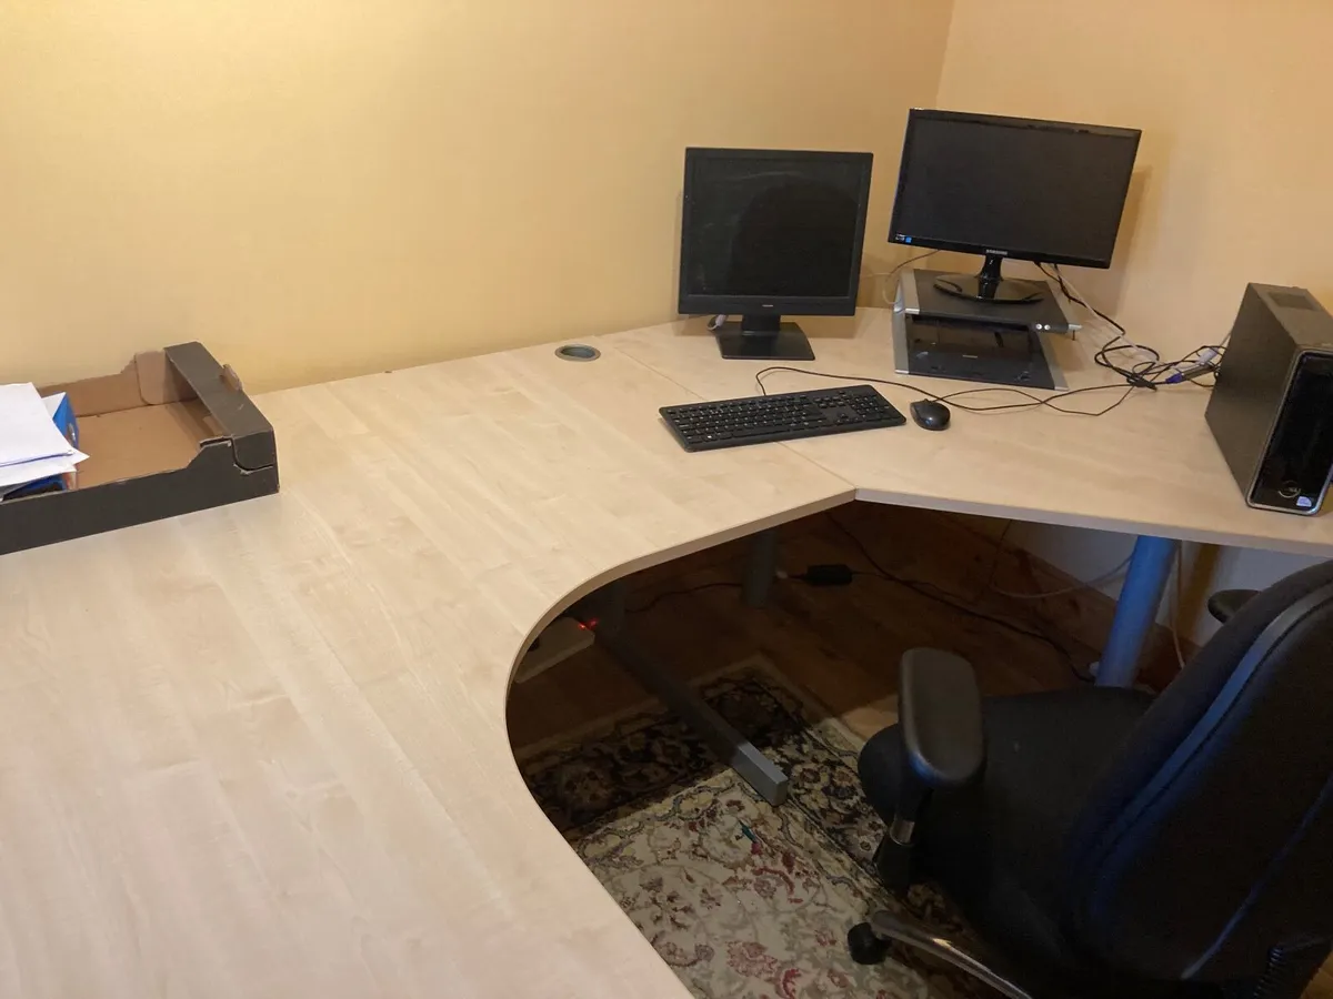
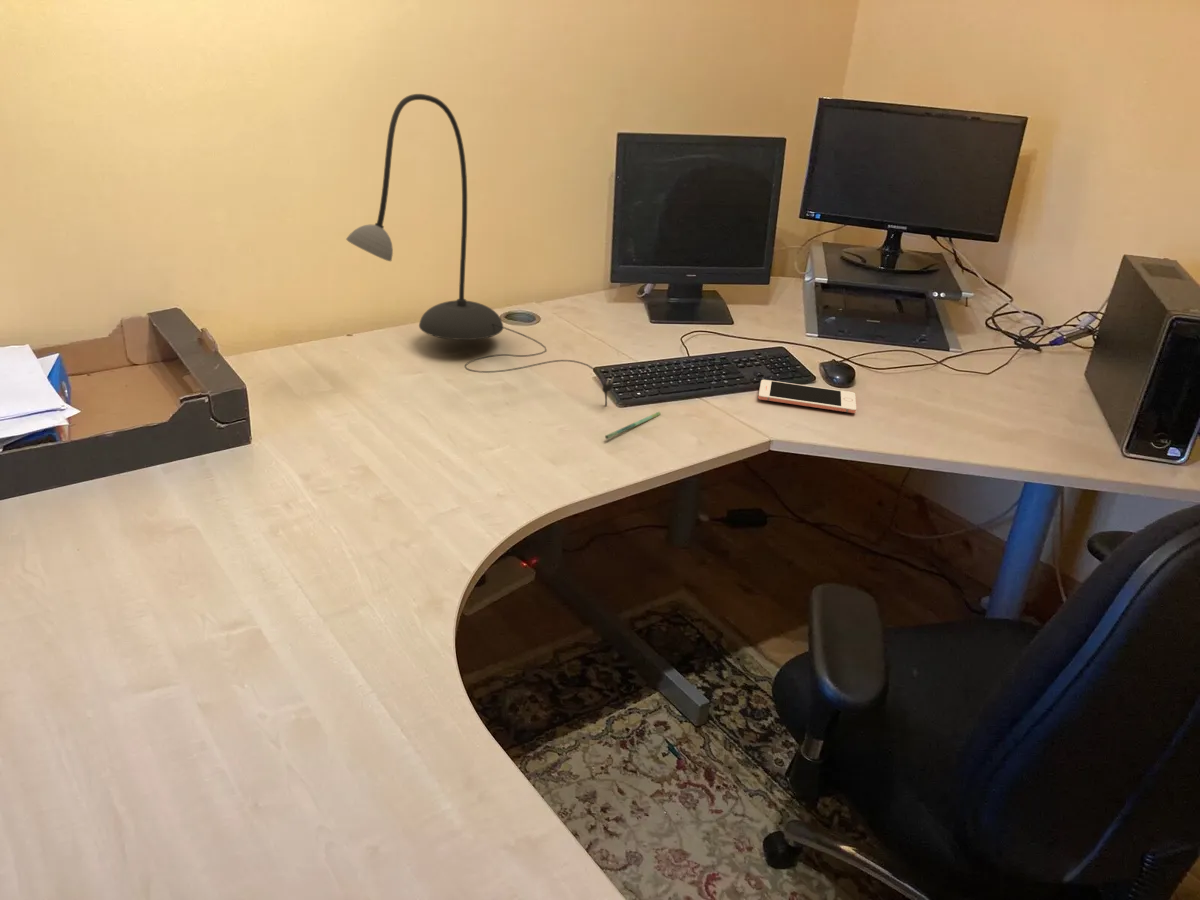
+ cell phone (807, 396)
+ desk lamp (465, 253)
+ pen (633, 424)
